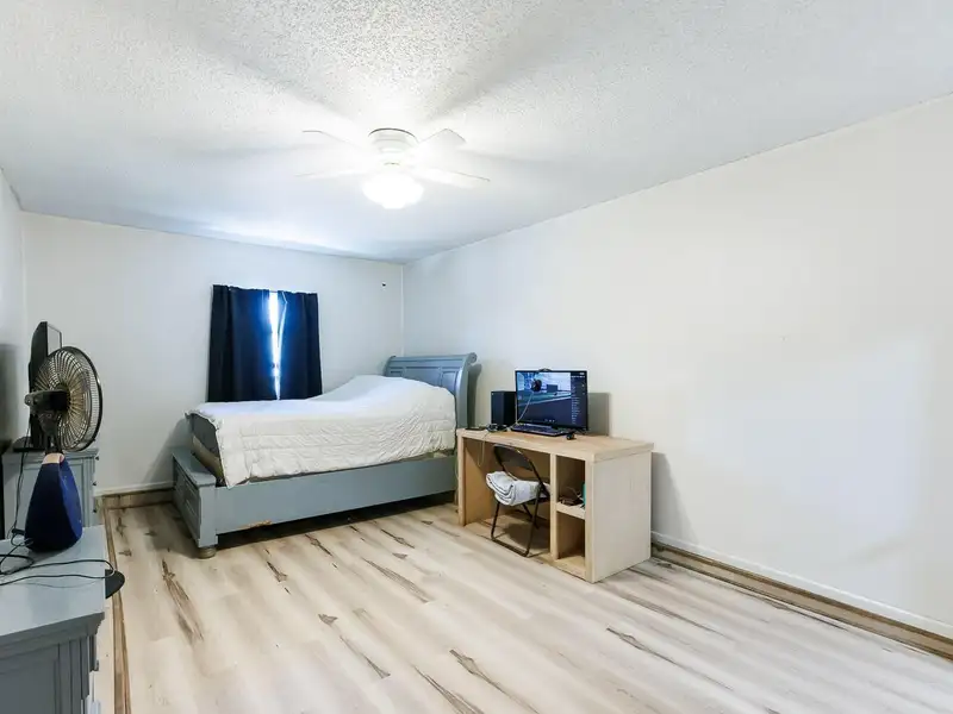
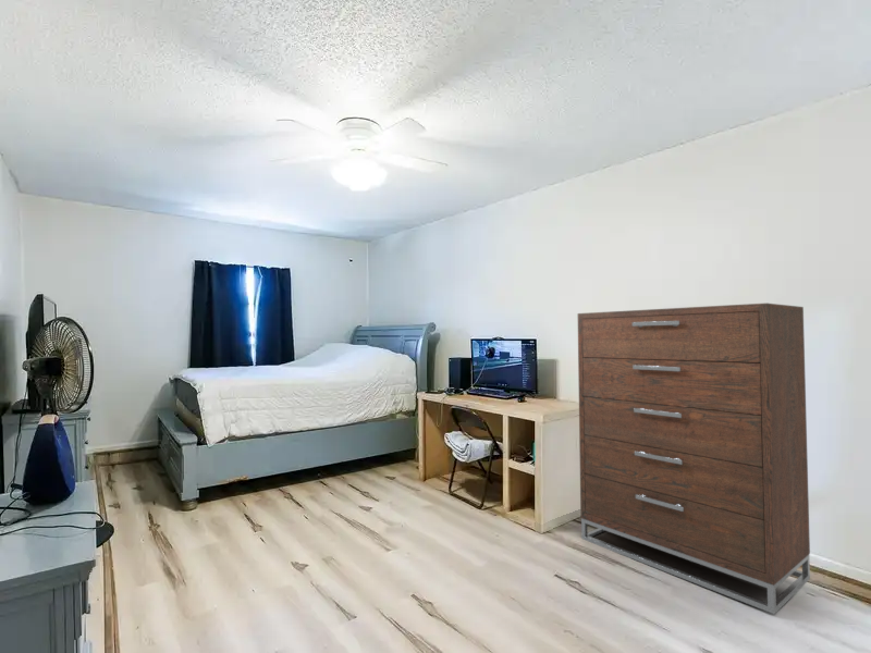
+ dresser (680, 433)
